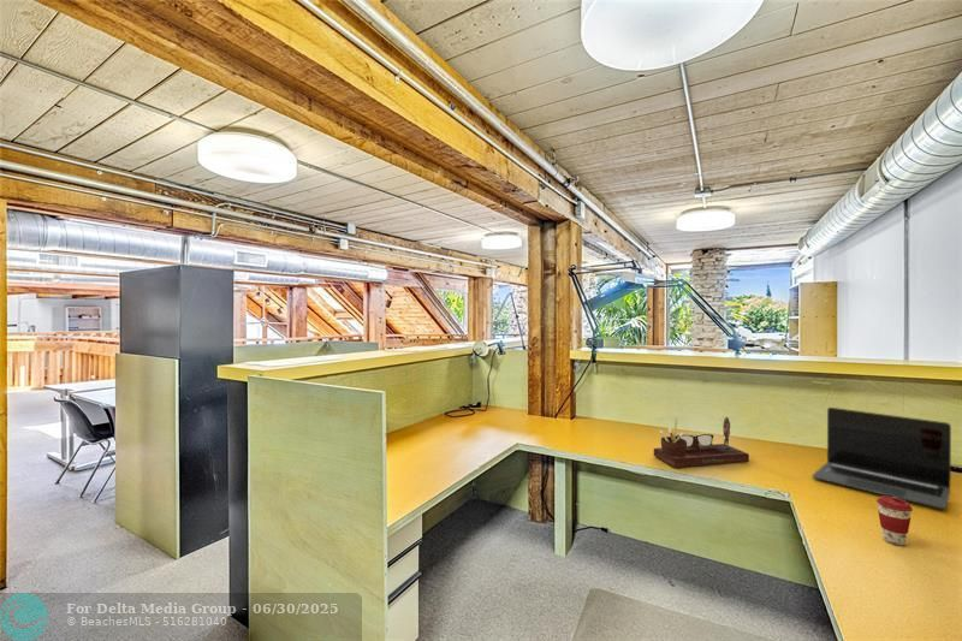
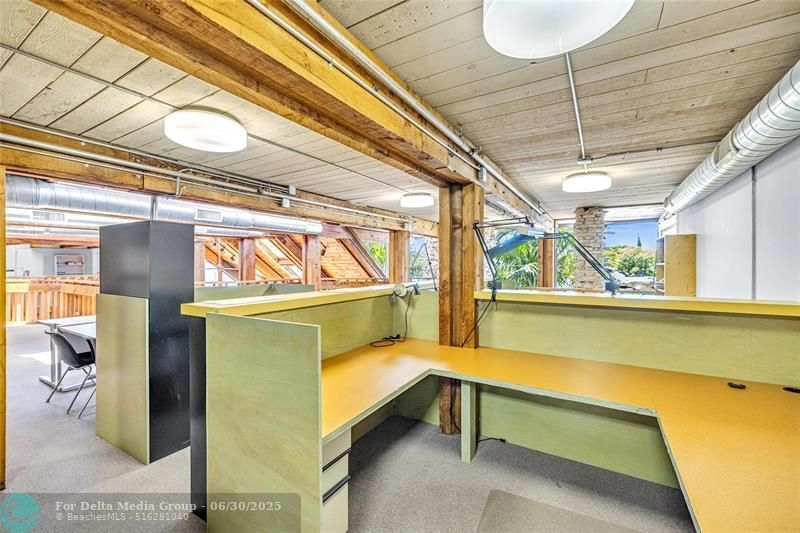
- coffee cup (893, 520)
- laptop (878, 451)
- desk organizer (696, 438)
